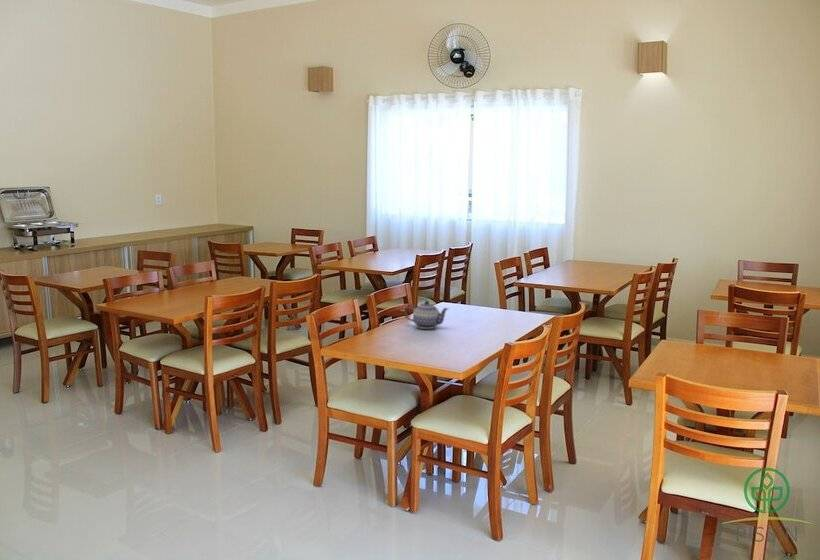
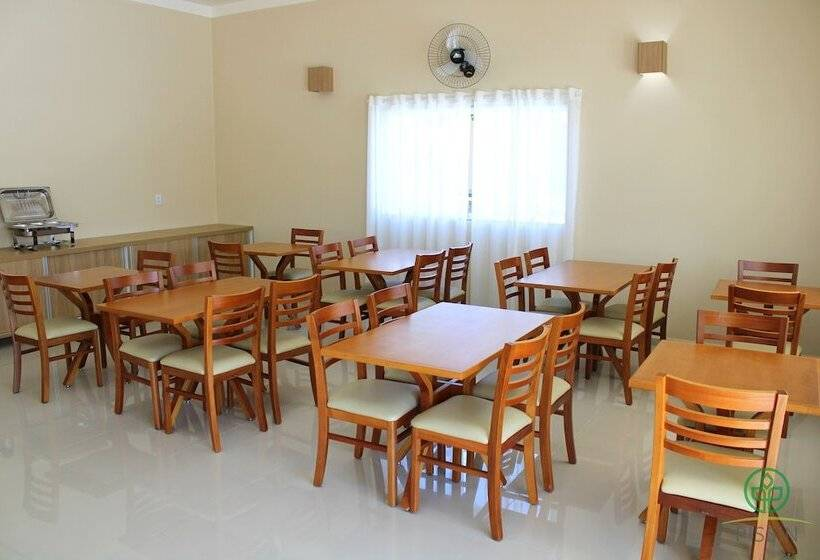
- teapot (426, 313)
